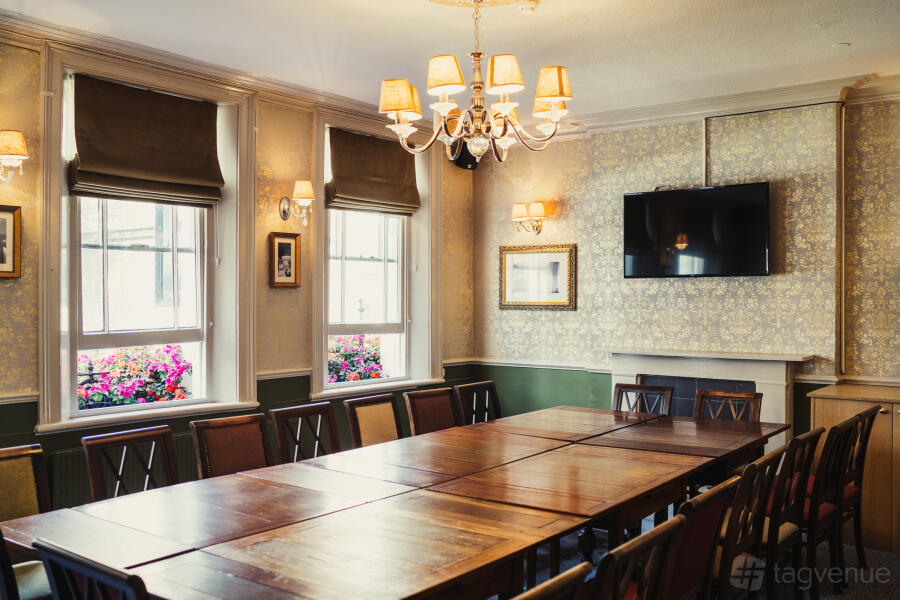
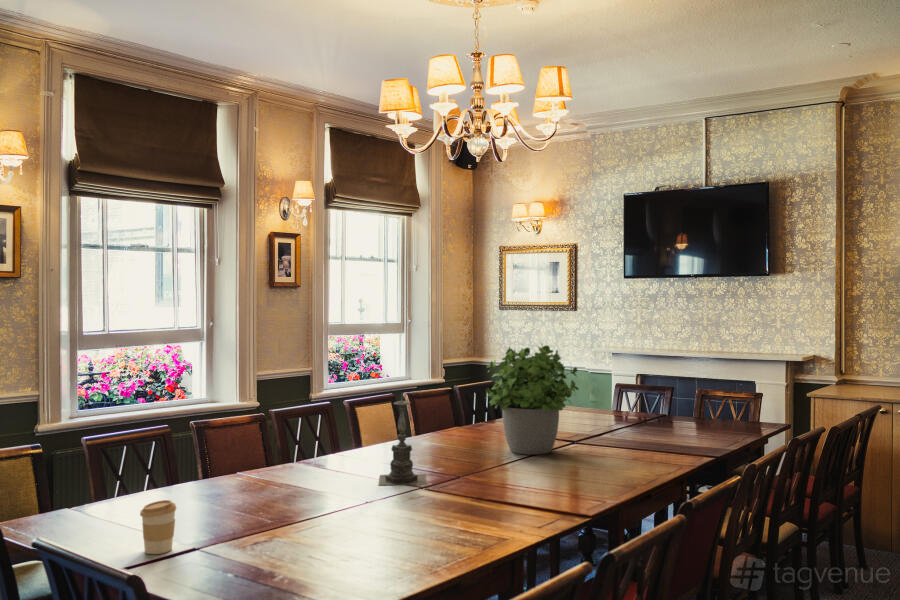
+ candle holder (402, 434)
+ potted plant (532, 396)
+ coffee cup (158, 526)
